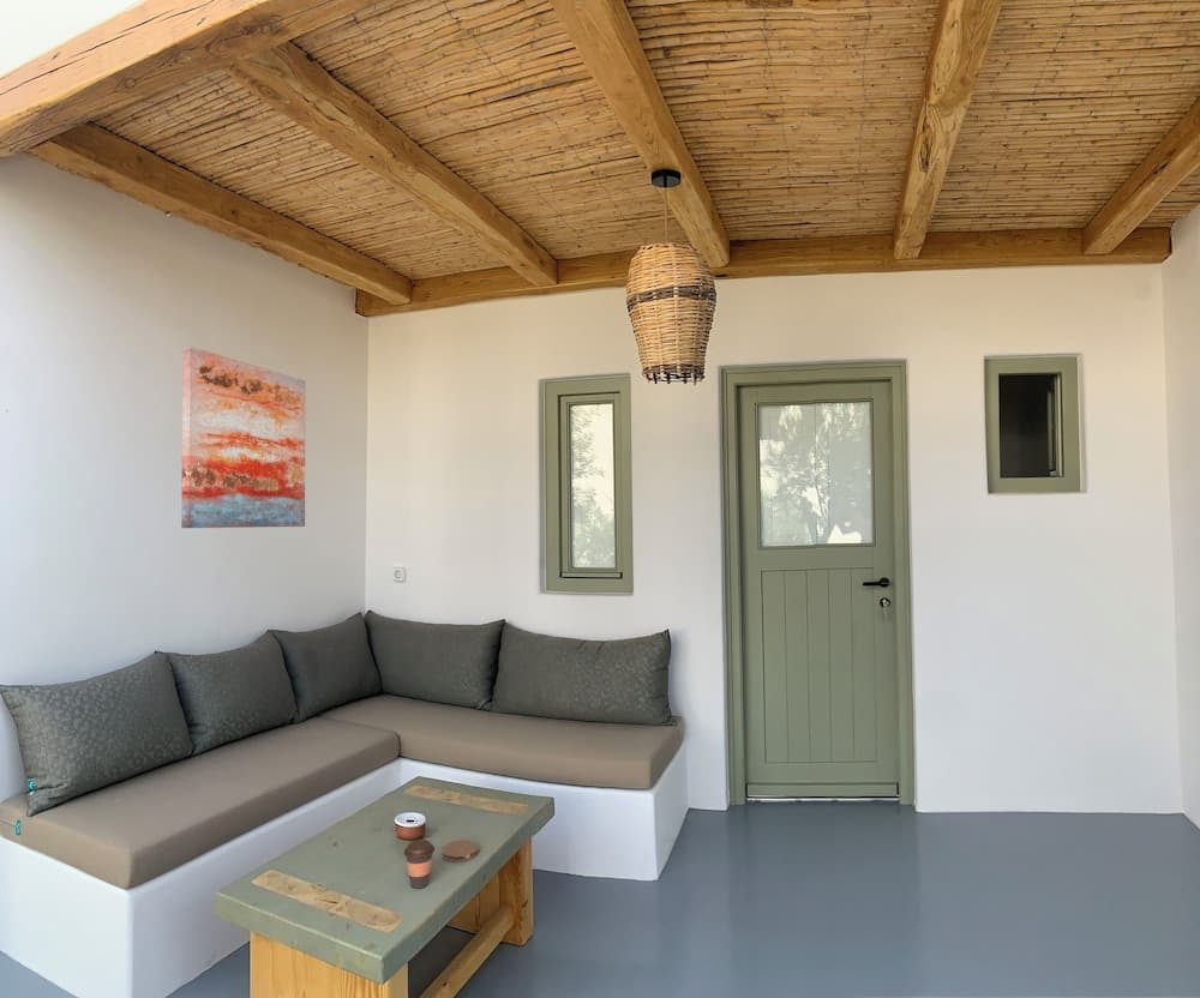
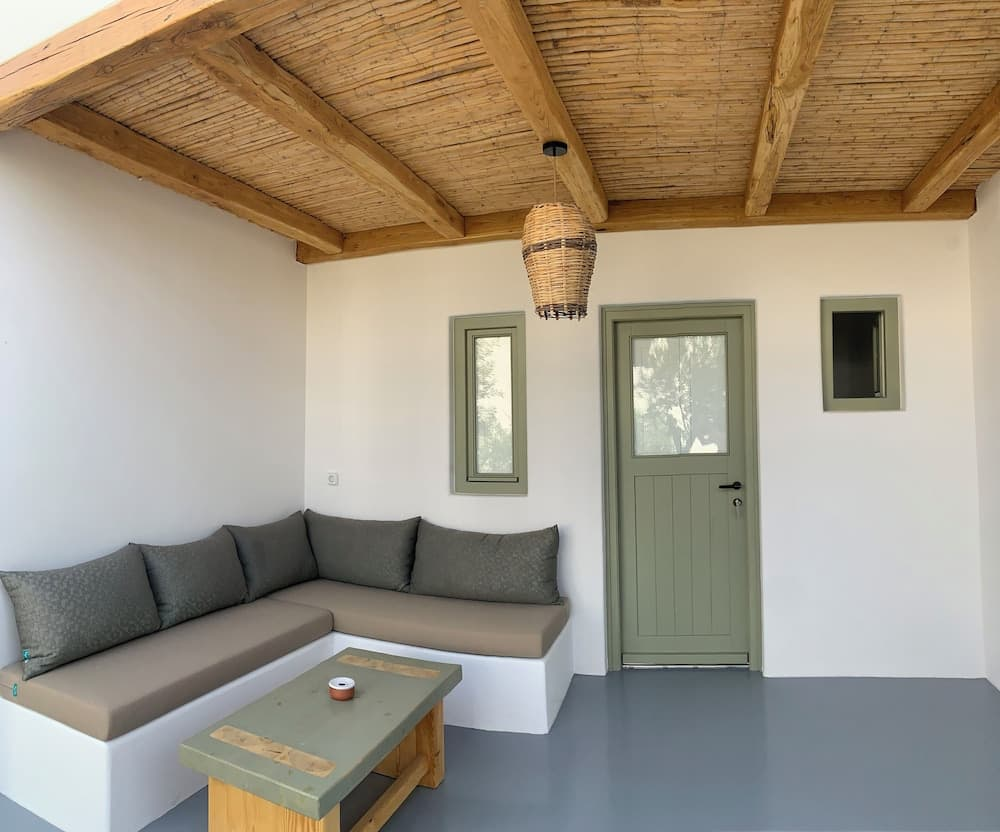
- wall art (250, 445)
- coffee cup (419, 864)
- coaster (460, 850)
